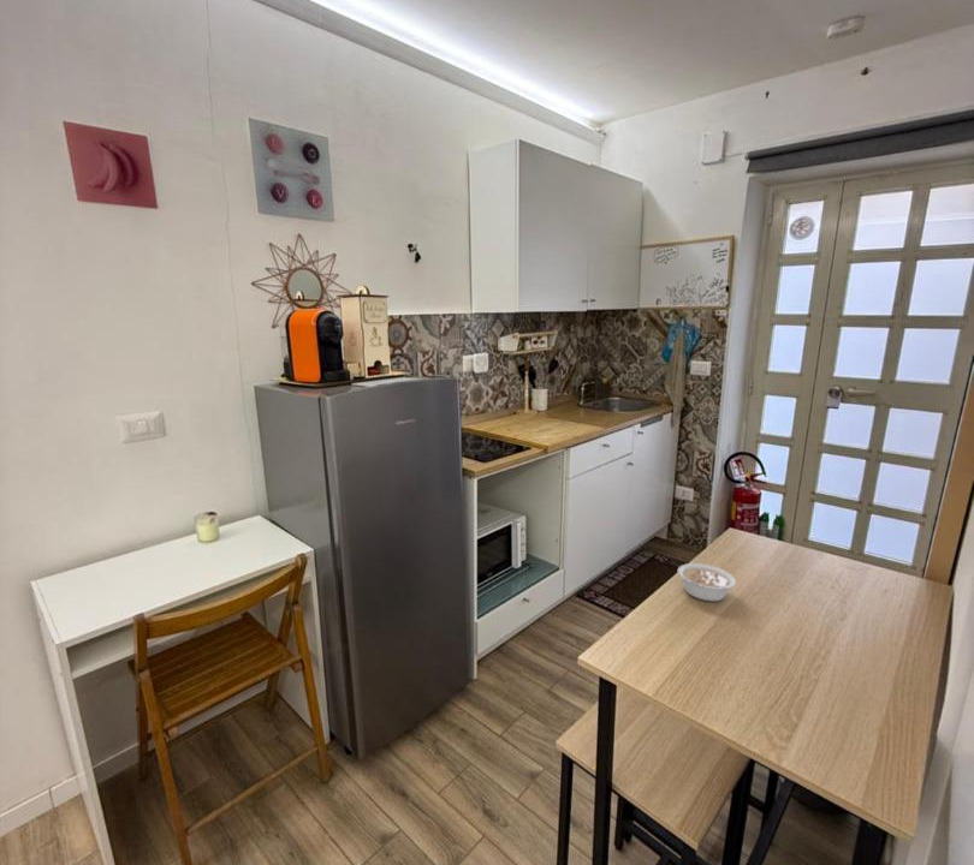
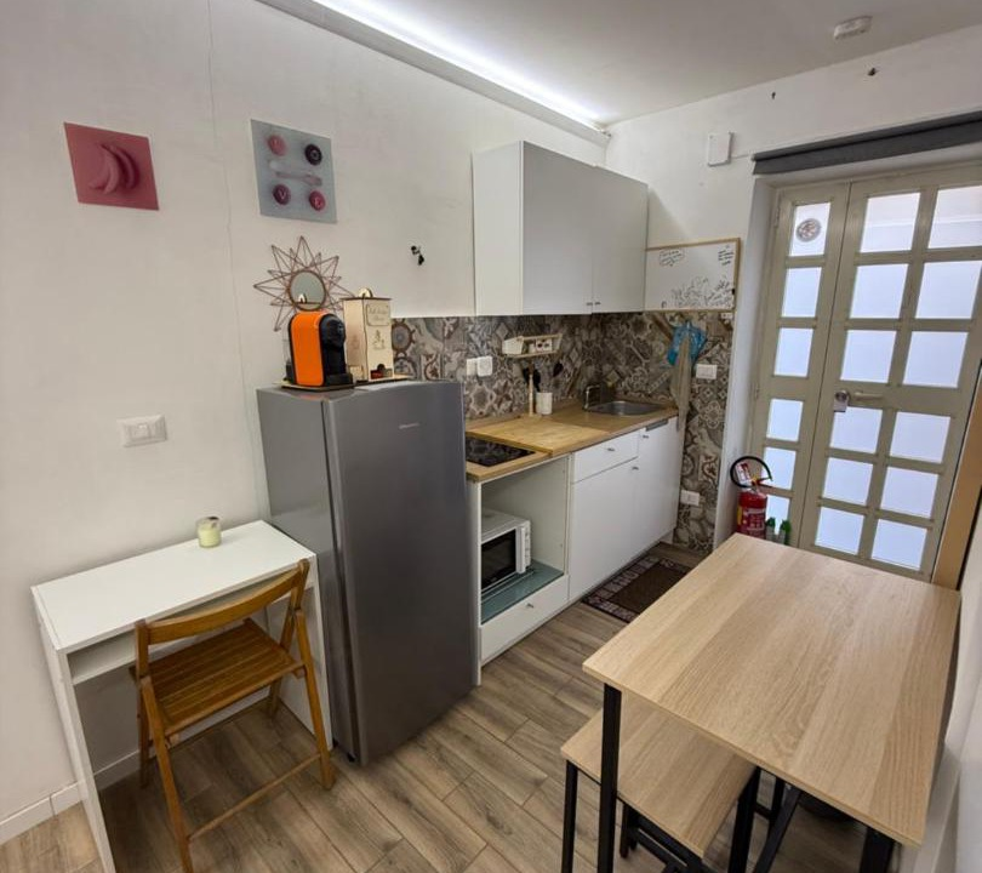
- legume (707, 583)
